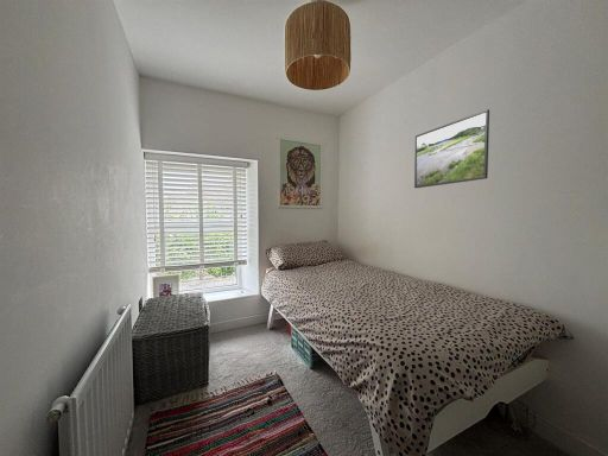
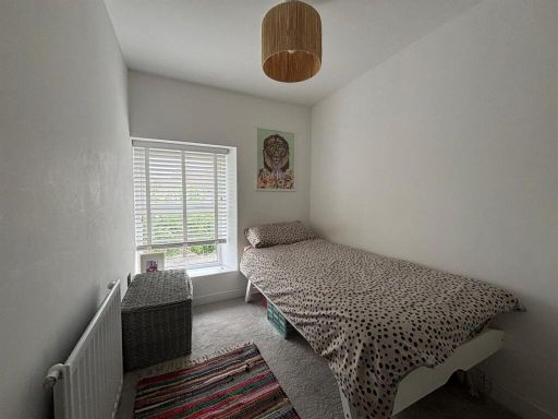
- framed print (446, 154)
